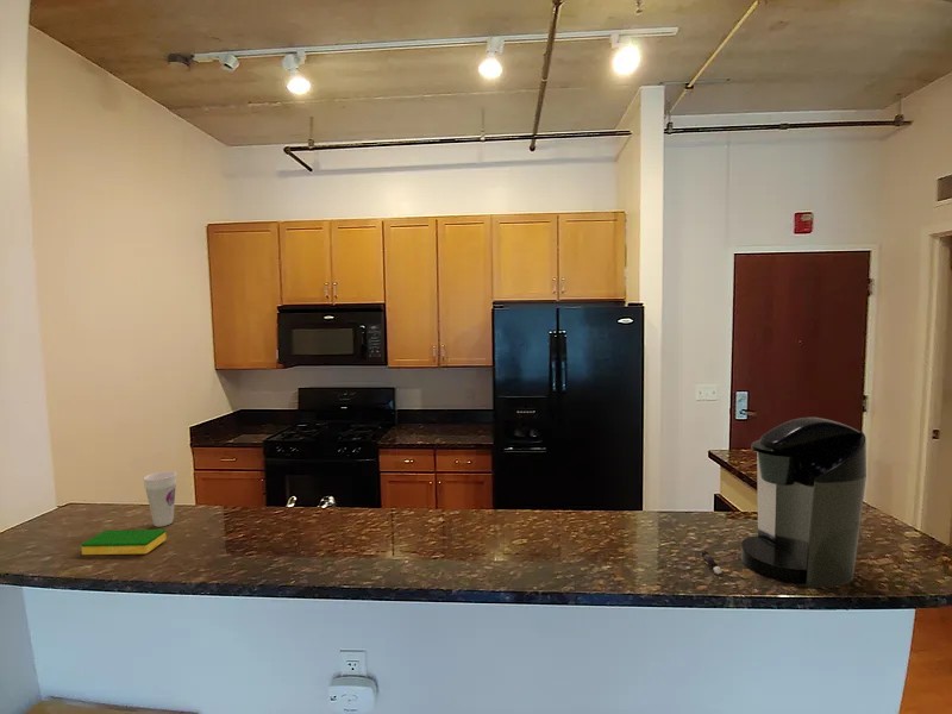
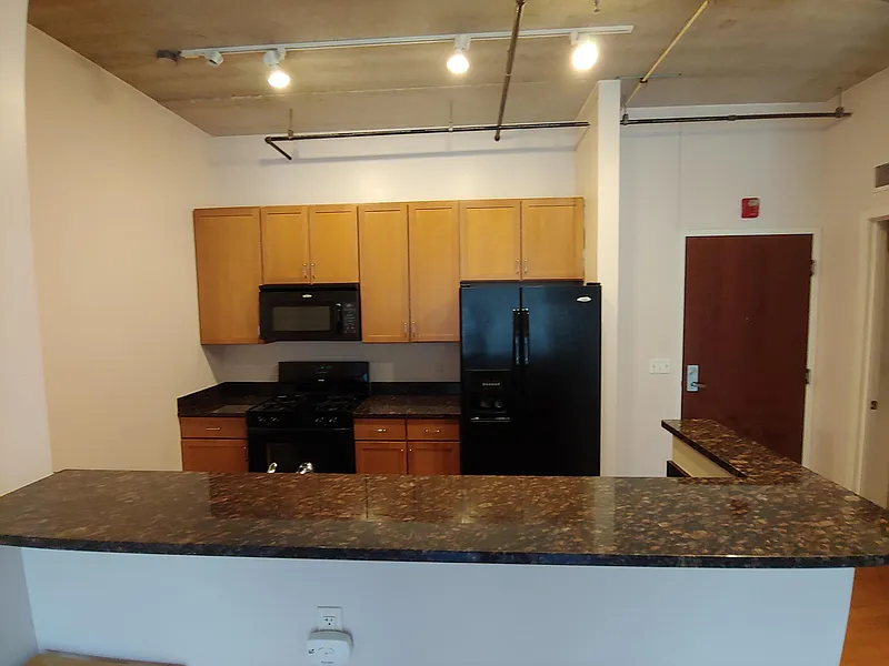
- coffee maker (788, 483)
- pepper shaker (710, 562)
- dish sponge (125, 541)
- cup (162, 499)
